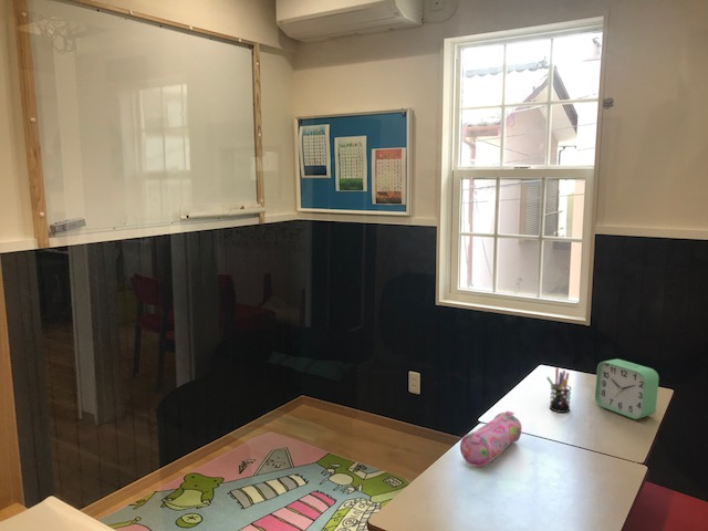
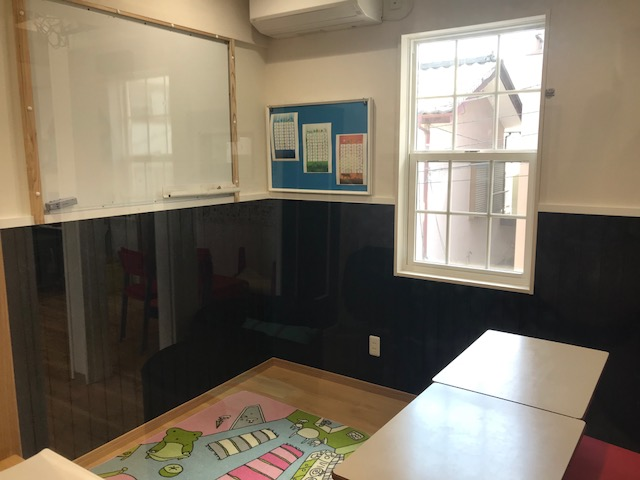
- alarm clock (625, 387)
- pen holder (558, 389)
- pencil case (492, 437)
